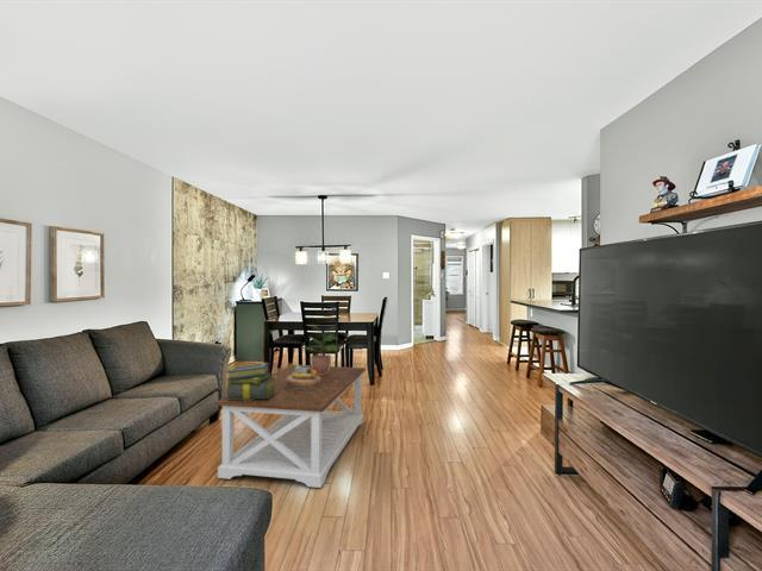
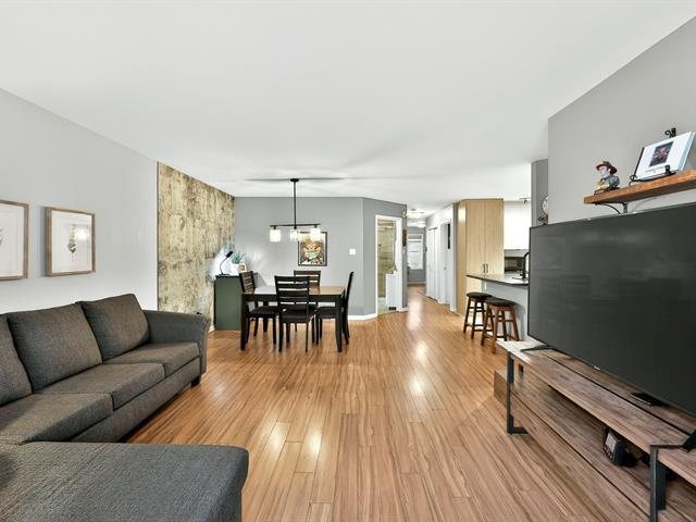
- potted plant (323, 349)
- decorative bowl (302, 374)
- stack of books (250, 381)
- coffee table (302, 413)
